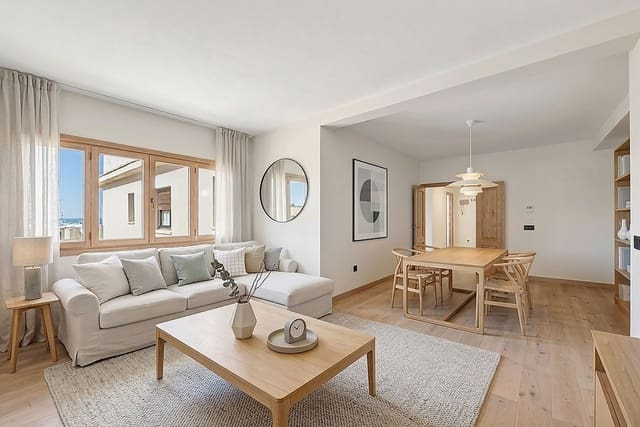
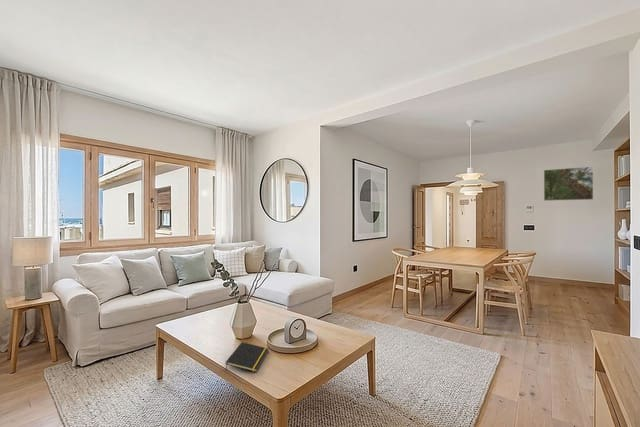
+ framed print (567, 184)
+ notepad (248, 355)
